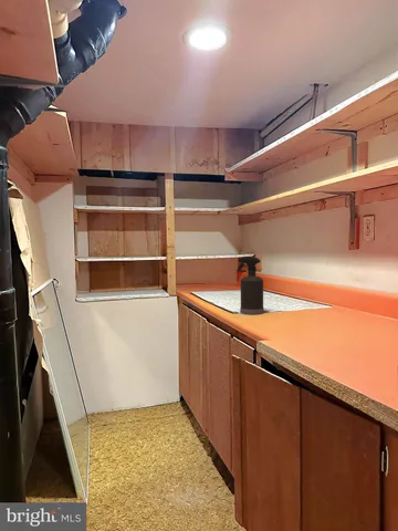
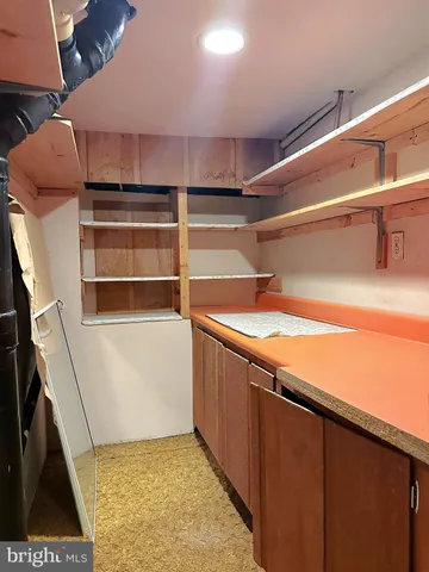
- spray bottle (251, 284)
